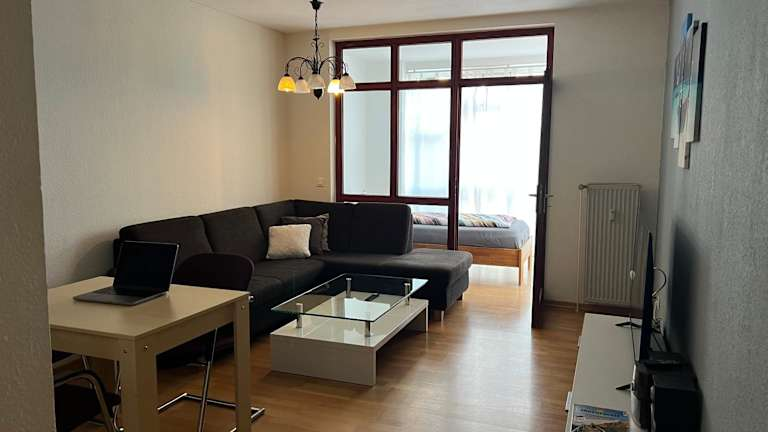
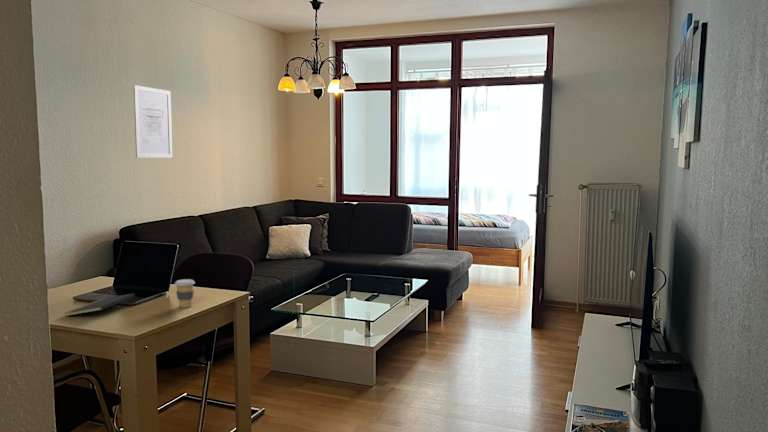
+ coffee cup (185, 293)
+ notepad (101, 304)
+ wall art (153, 123)
